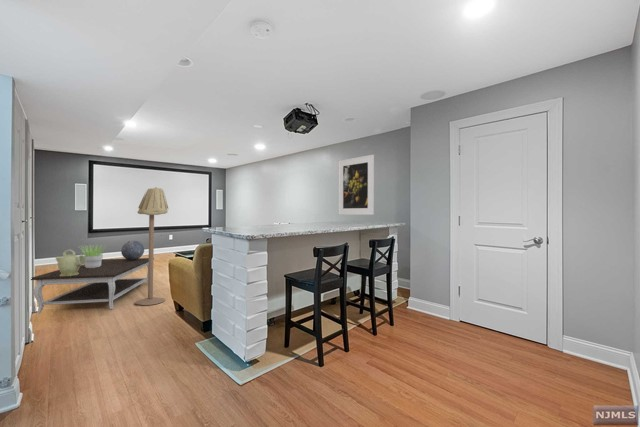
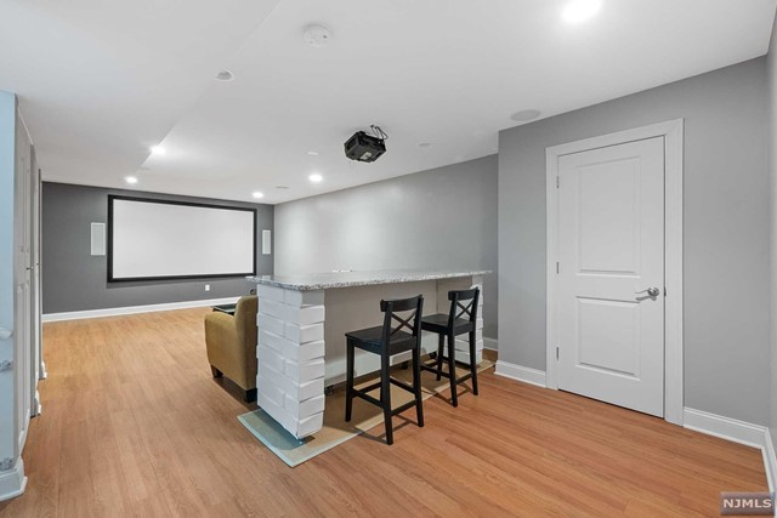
- floor lamp (152, 245)
- potted plant (93, 255)
- decorative sphere (132, 250)
- coffee table (103, 281)
- vessel (70, 261)
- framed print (355, 186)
